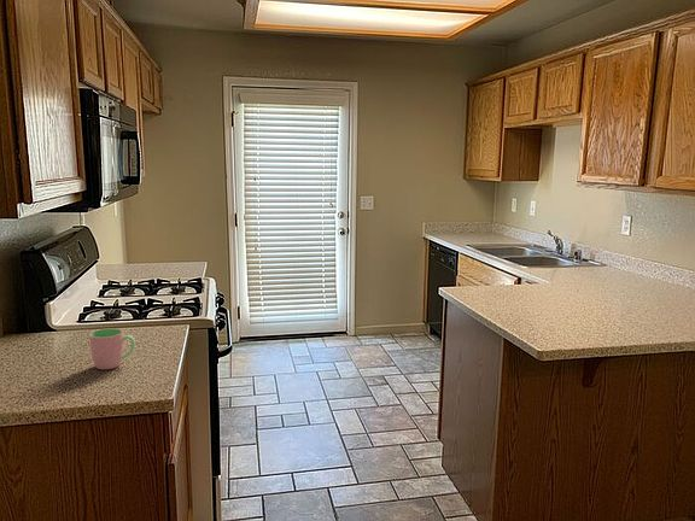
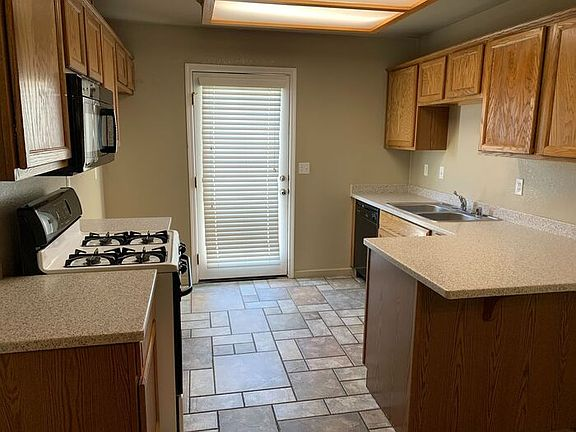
- cup (112, 349)
